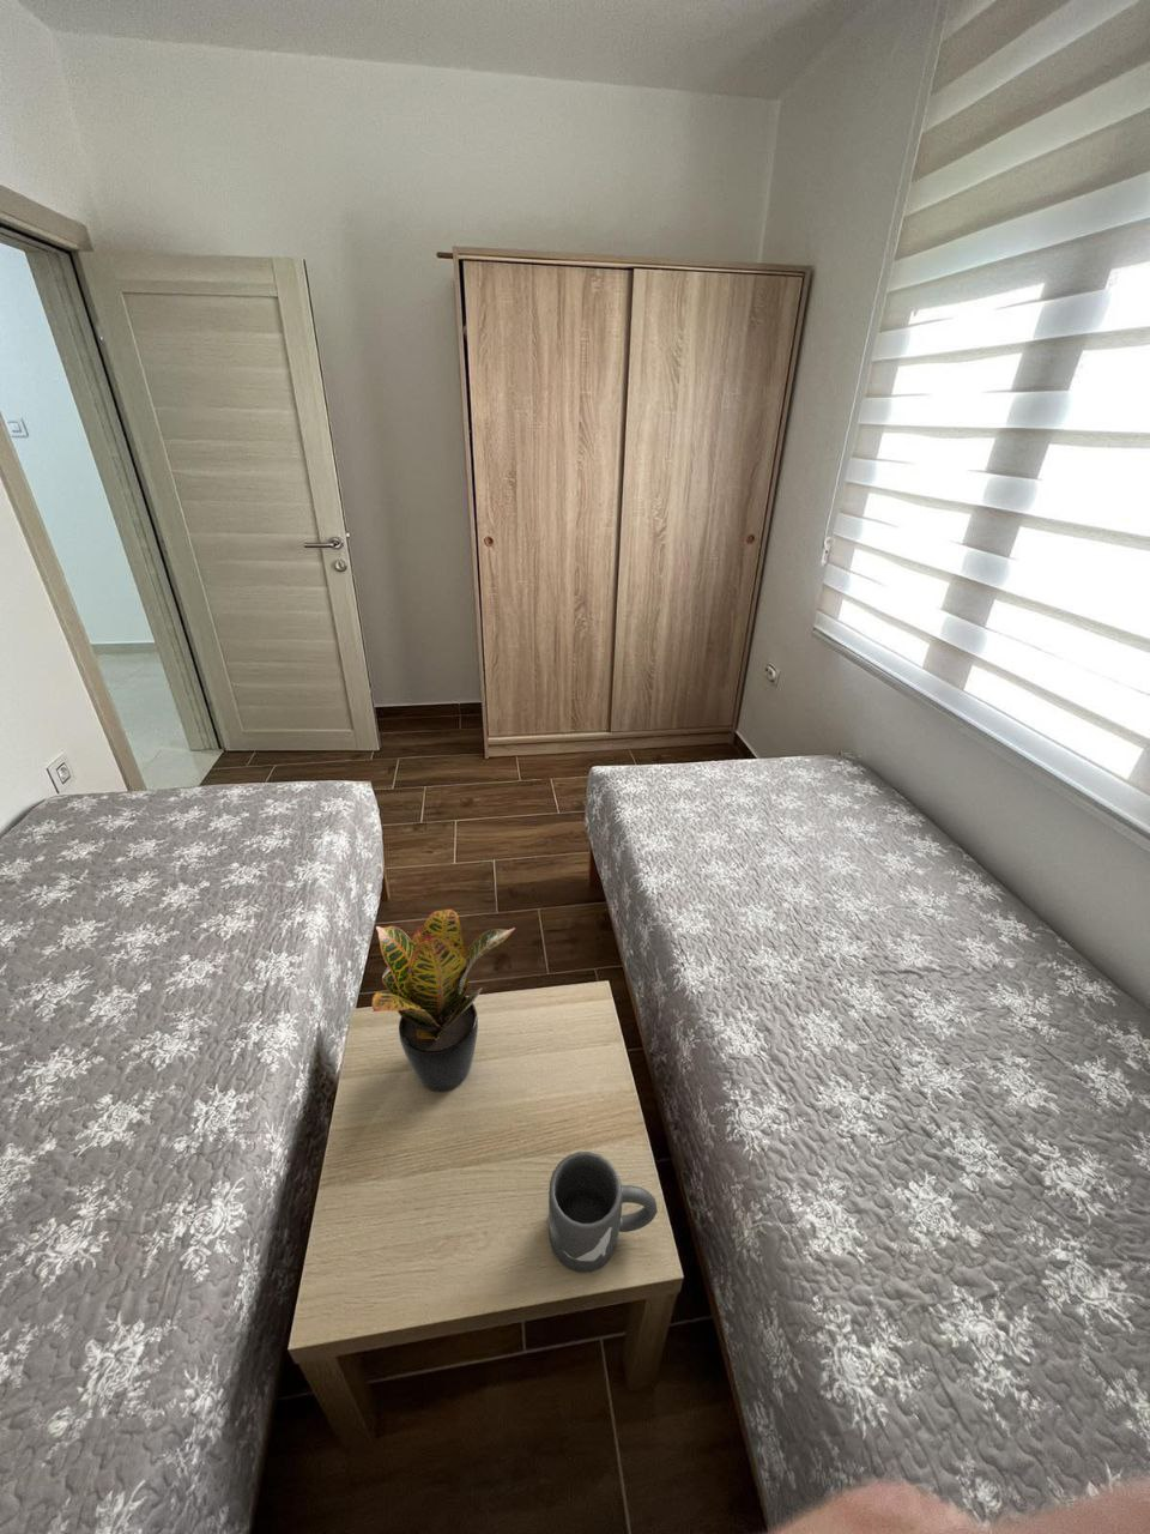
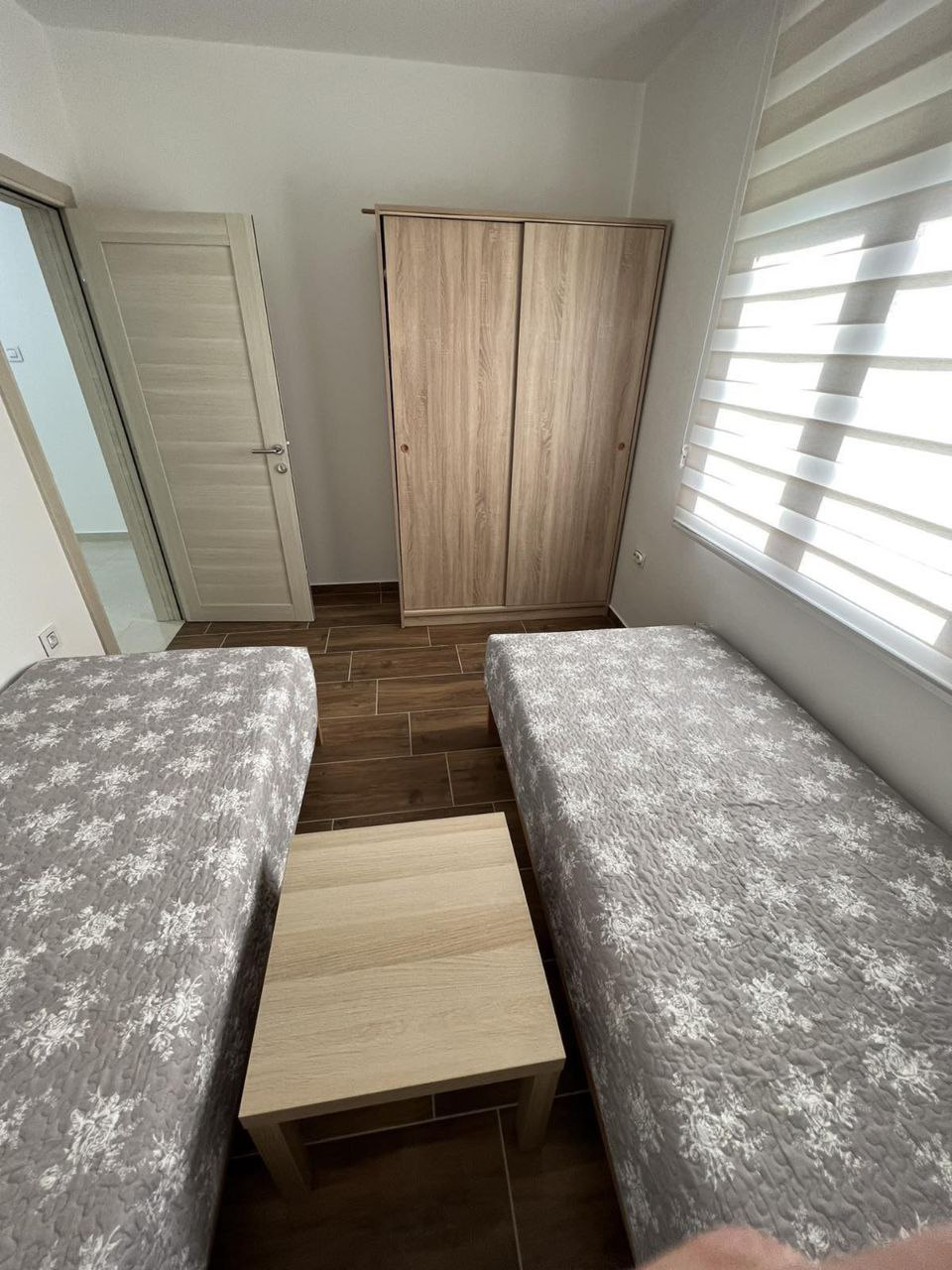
- mug (597, 1209)
- potted plant (436, 992)
